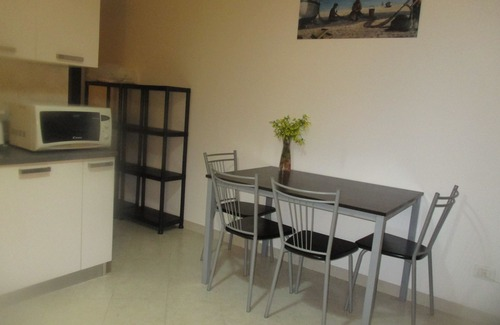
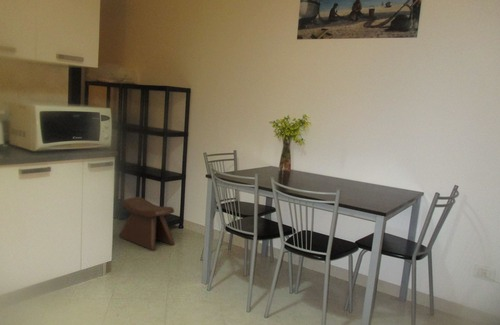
+ stool (147, 222)
